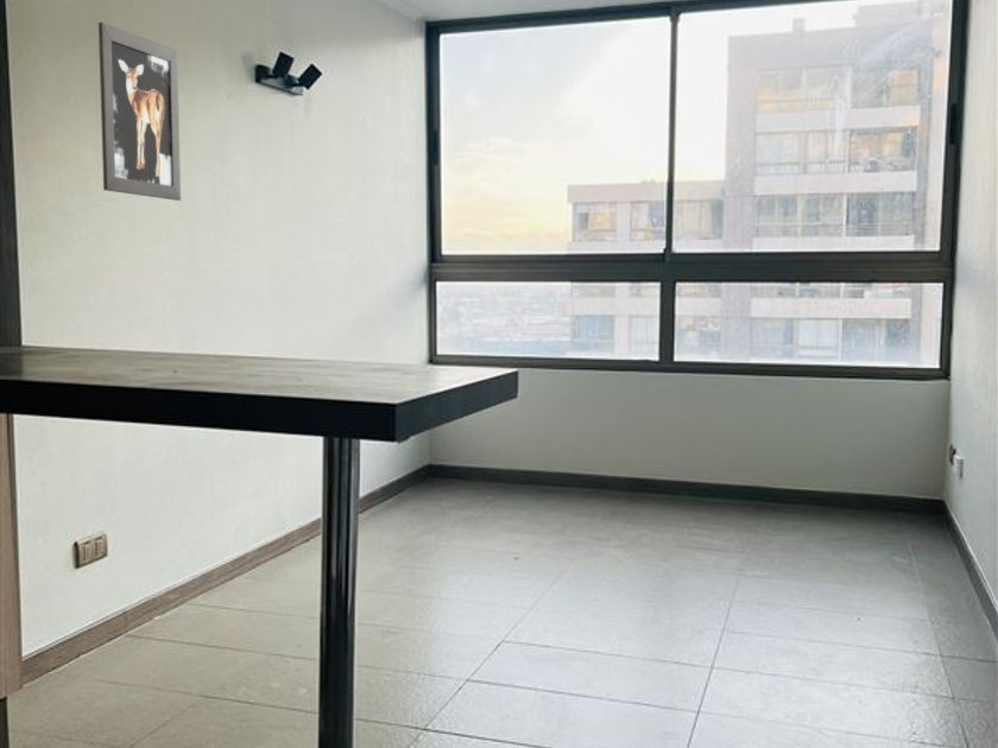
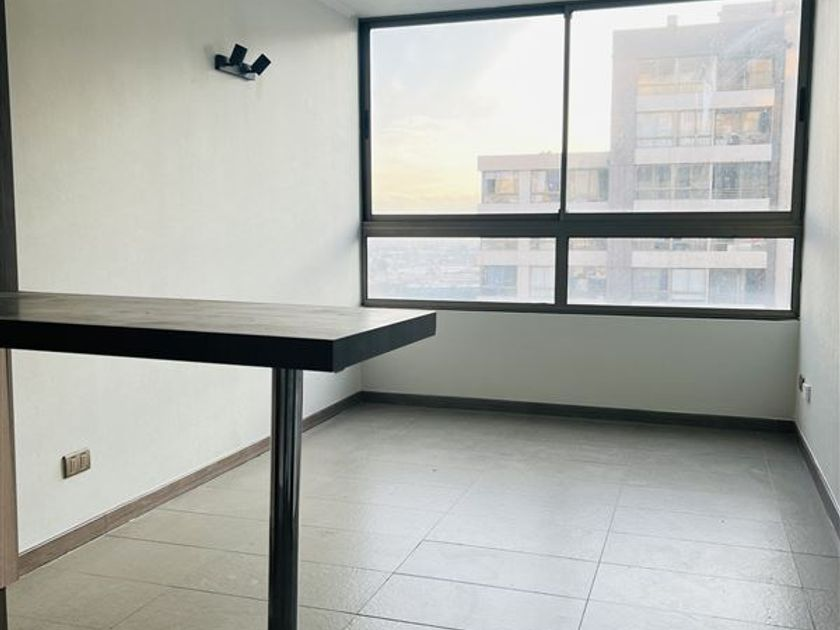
- wall art (141, 116)
